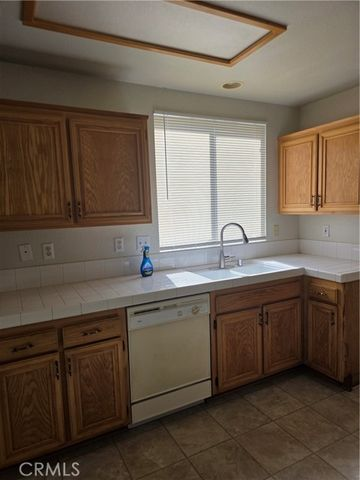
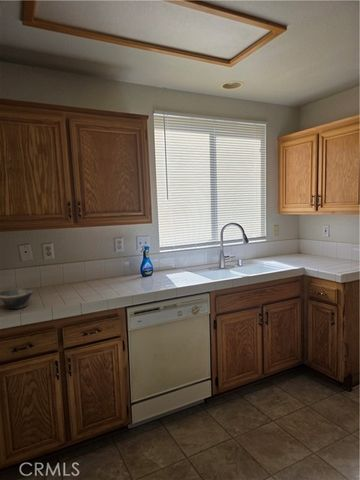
+ bowl (16, 299)
